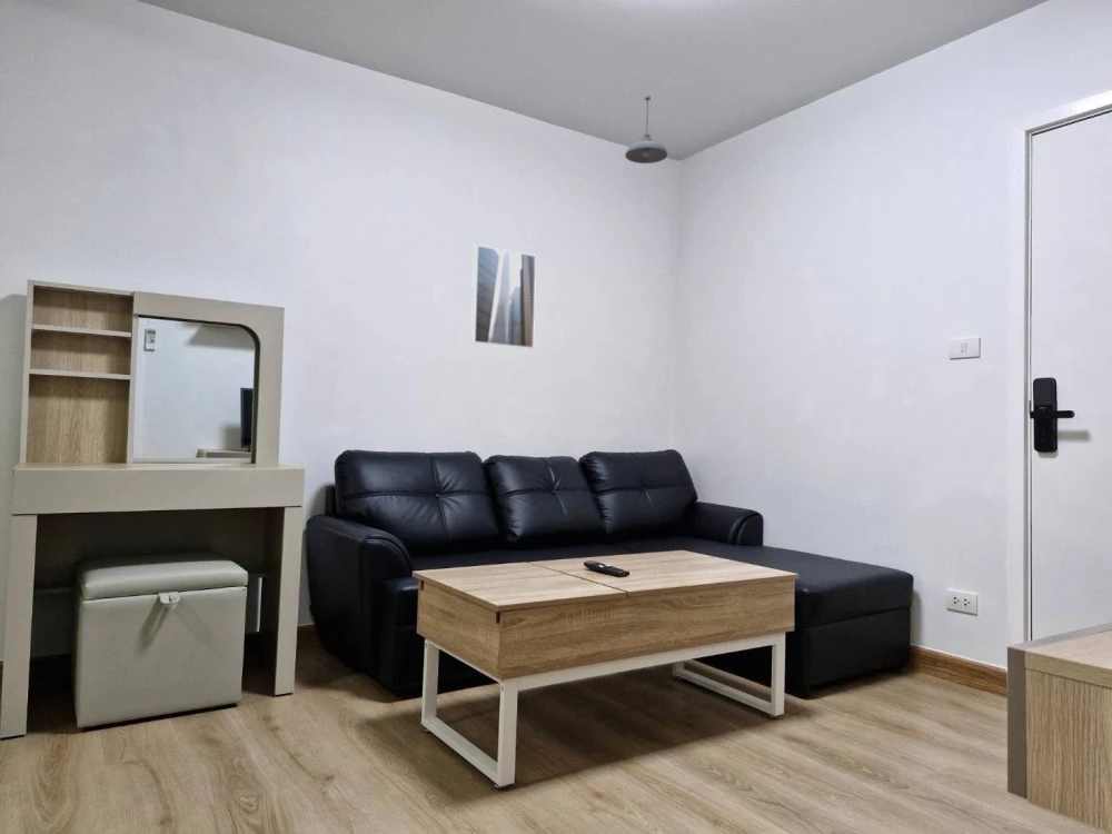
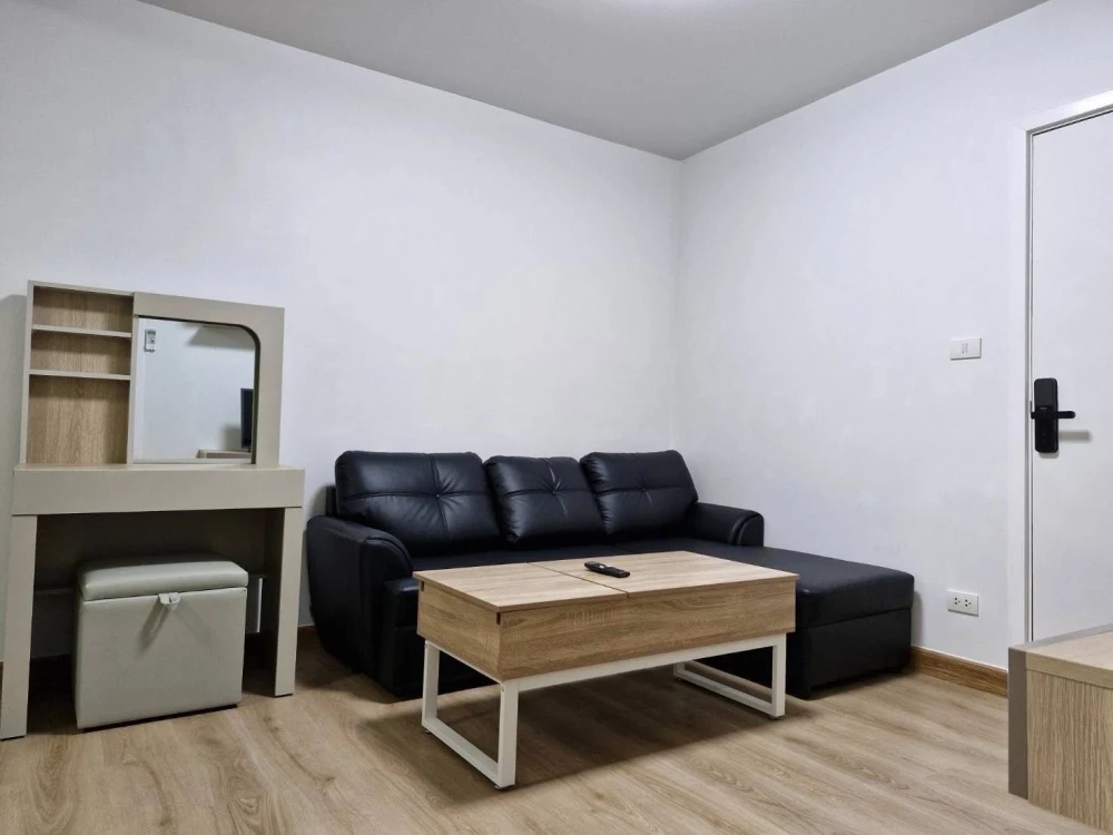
- pendant light (646, 126)
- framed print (504, 298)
